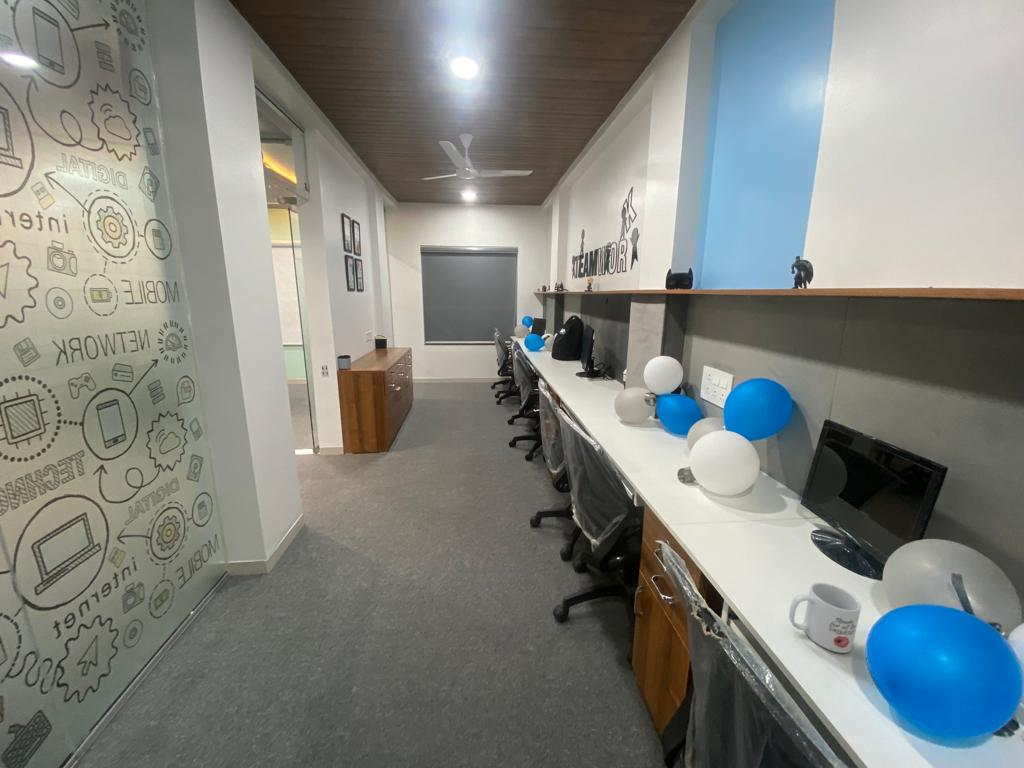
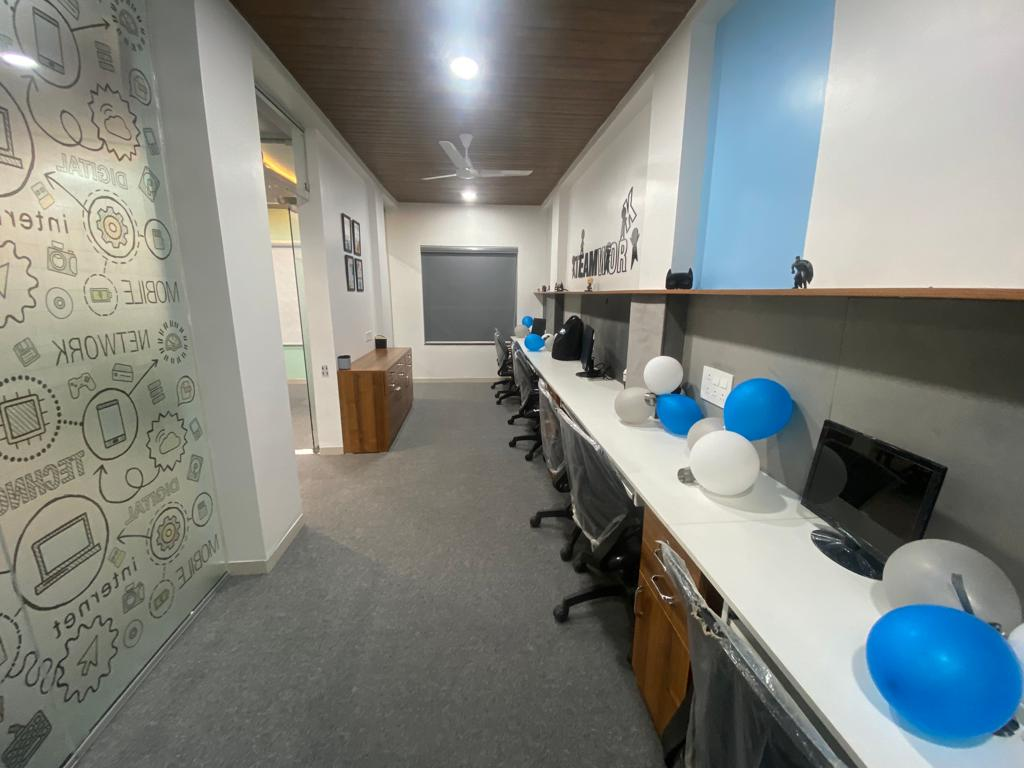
- mug (821, 615)
